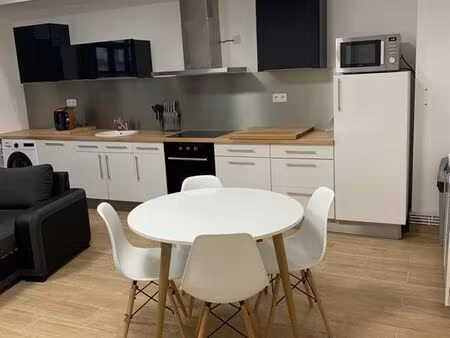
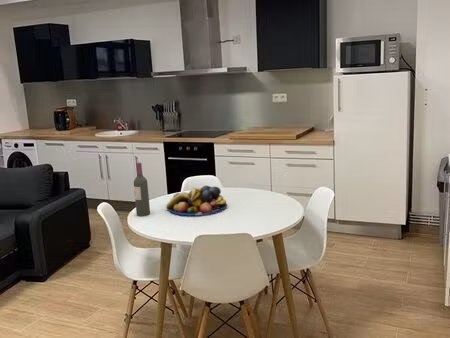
+ fruit bowl (196, 197)
+ wine bottle (141, 188)
